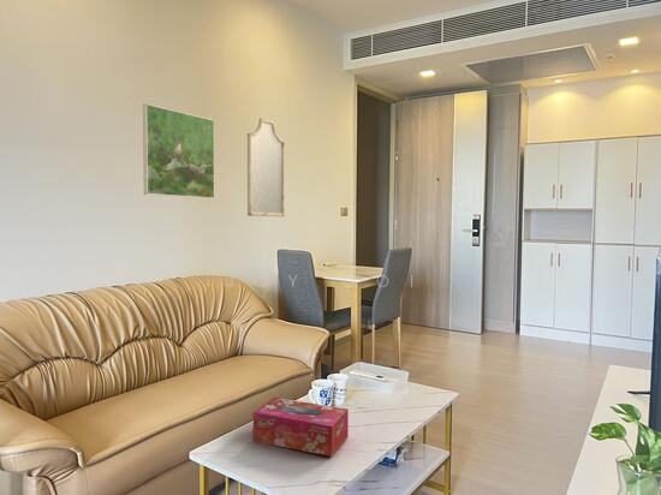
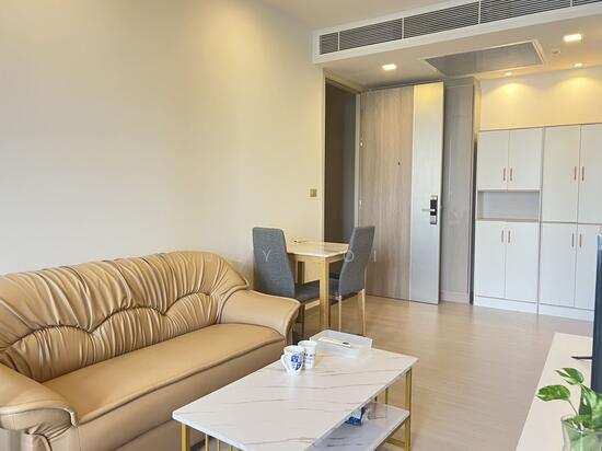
- home mirror (267, 168)
- tissue box (300, 424)
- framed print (180, 154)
